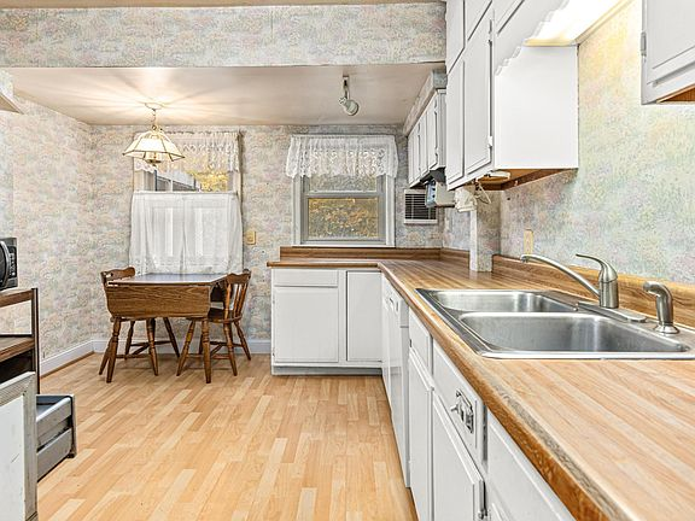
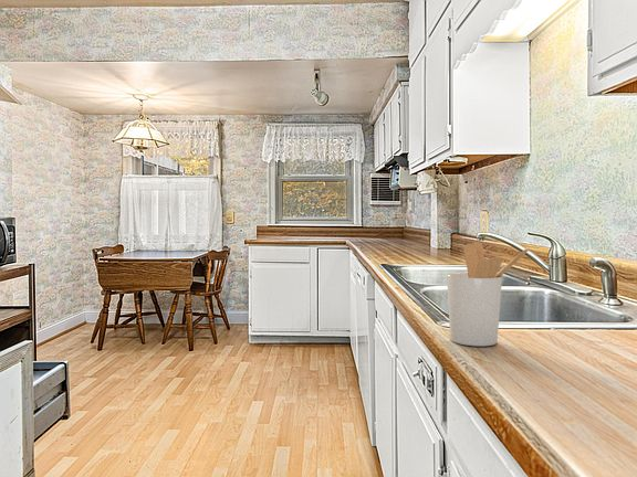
+ utensil holder (488, 292)
